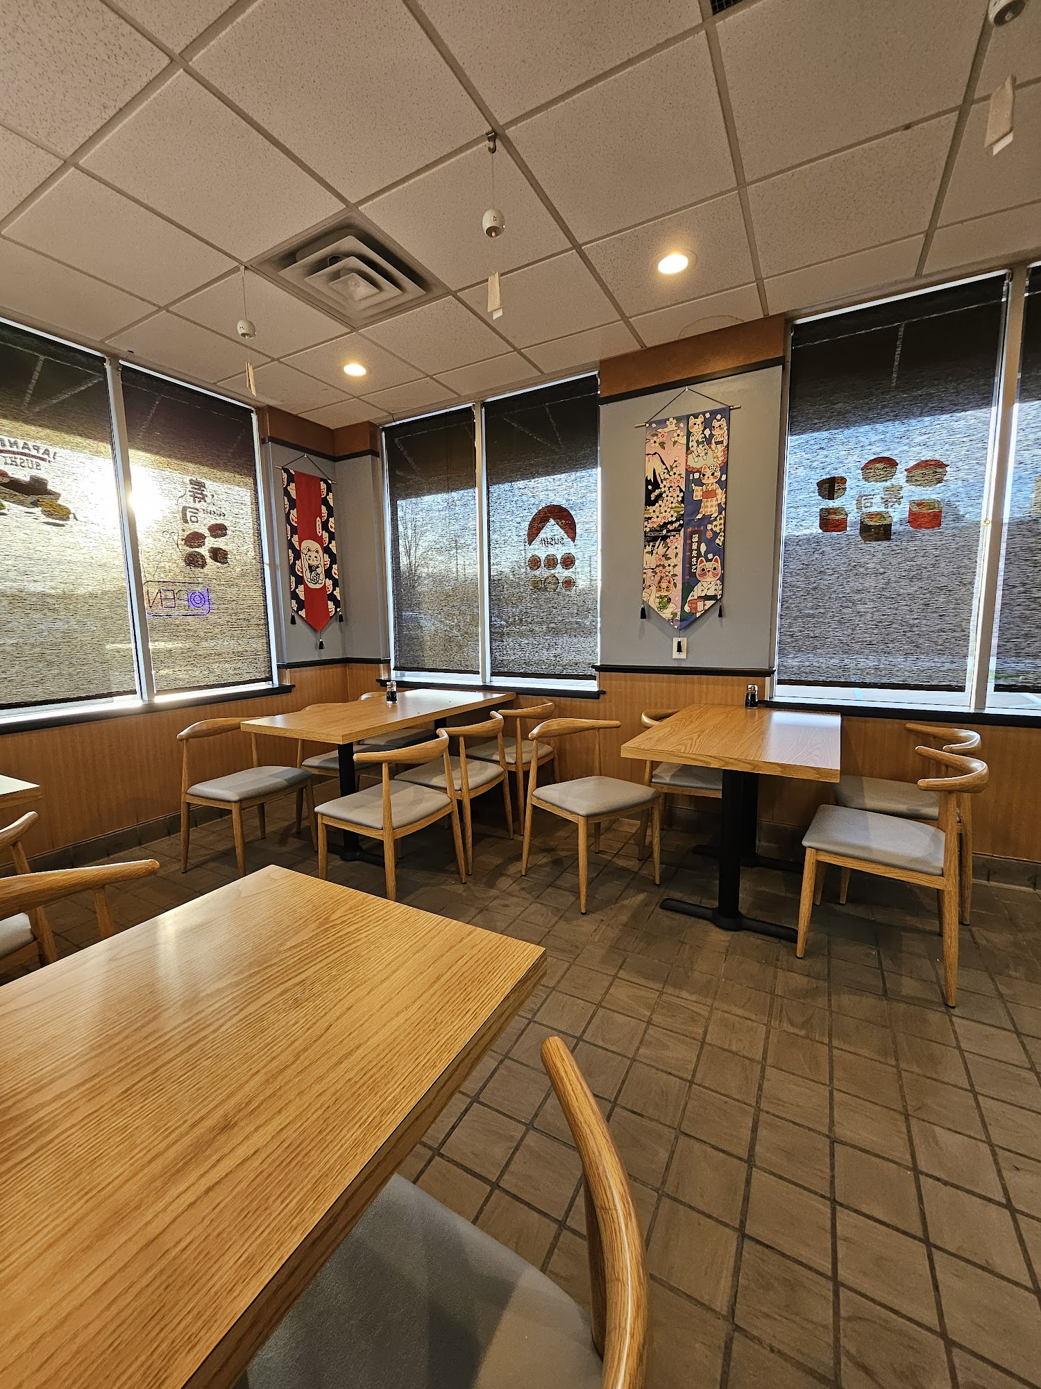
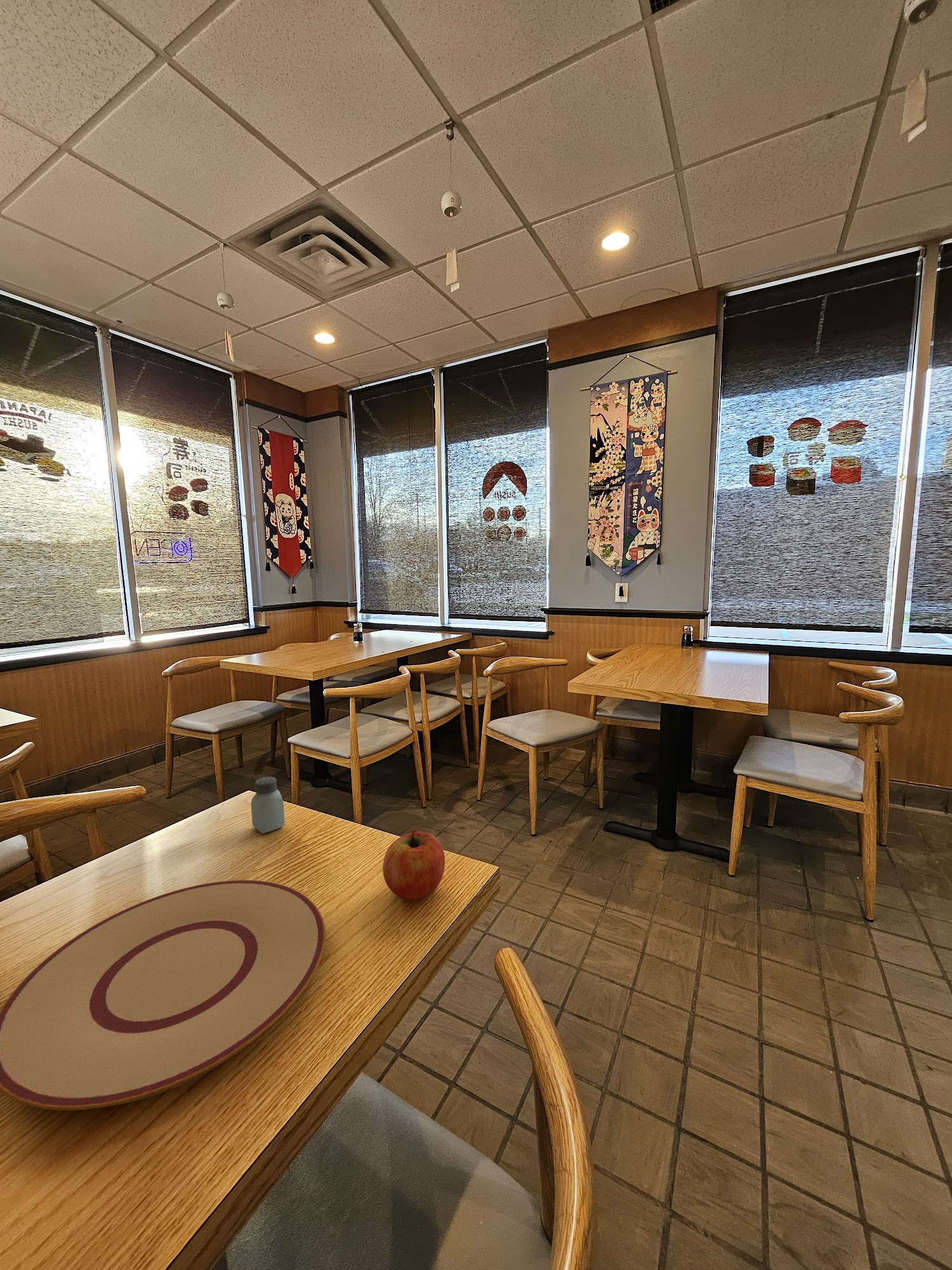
+ plate (179, 970)
+ saltshaker (267, 803)
+ fruit (414, 862)
